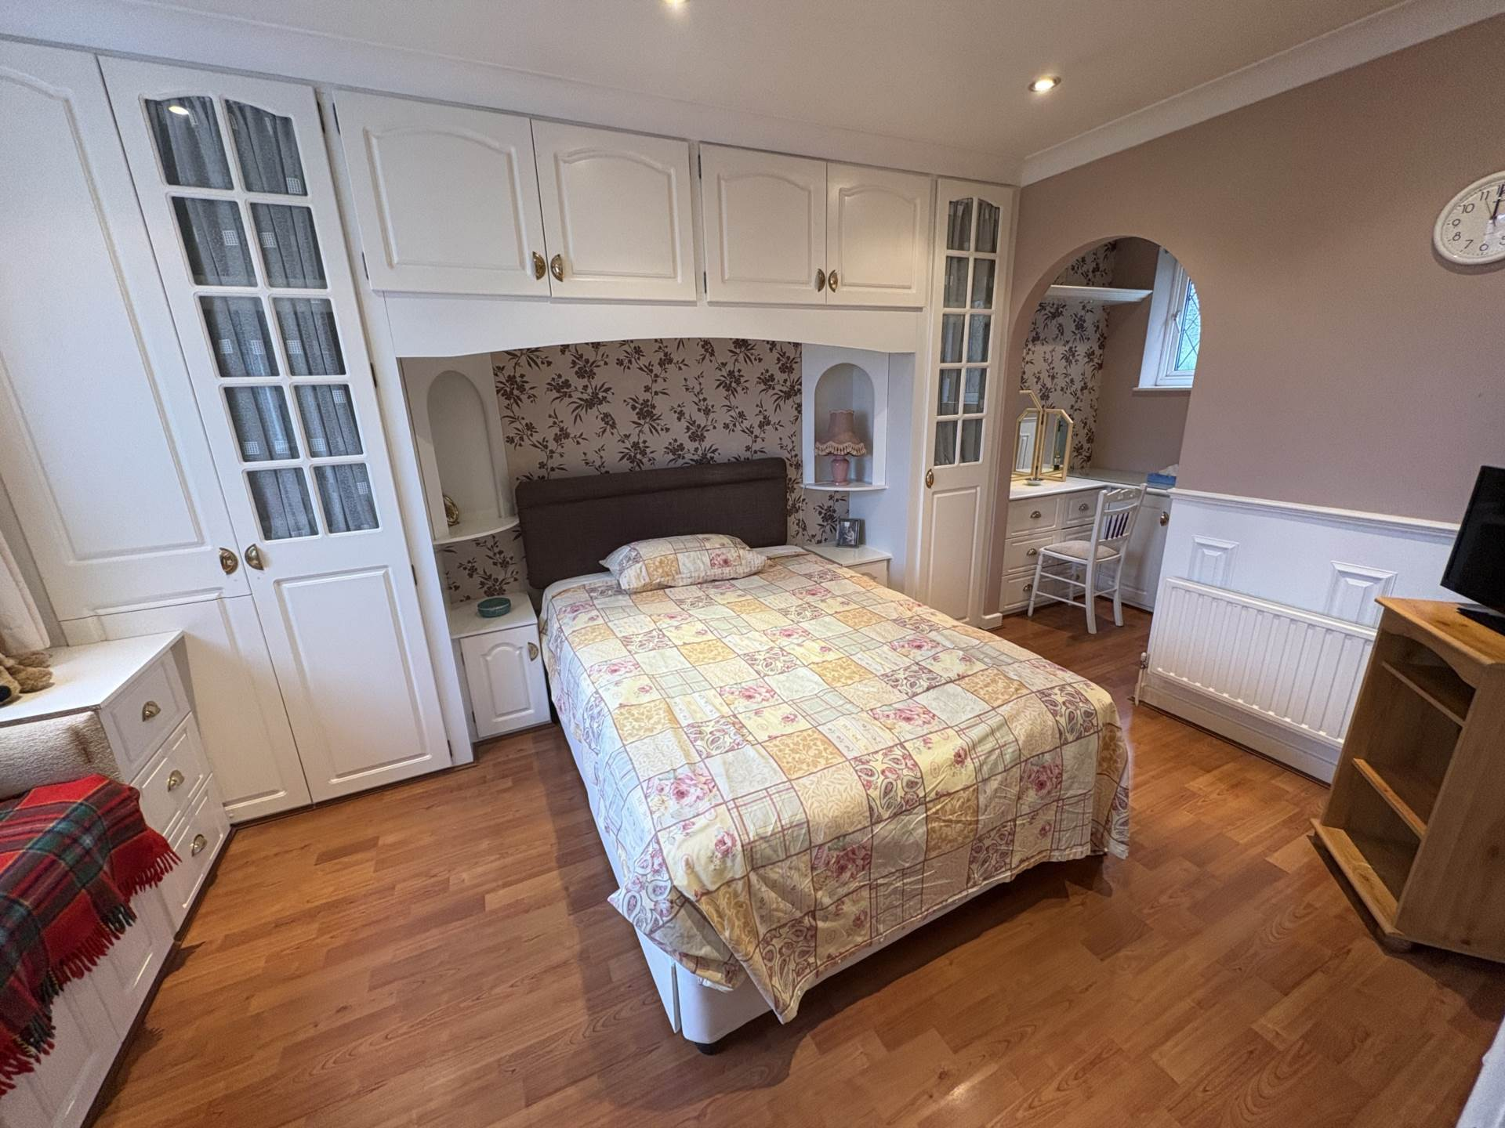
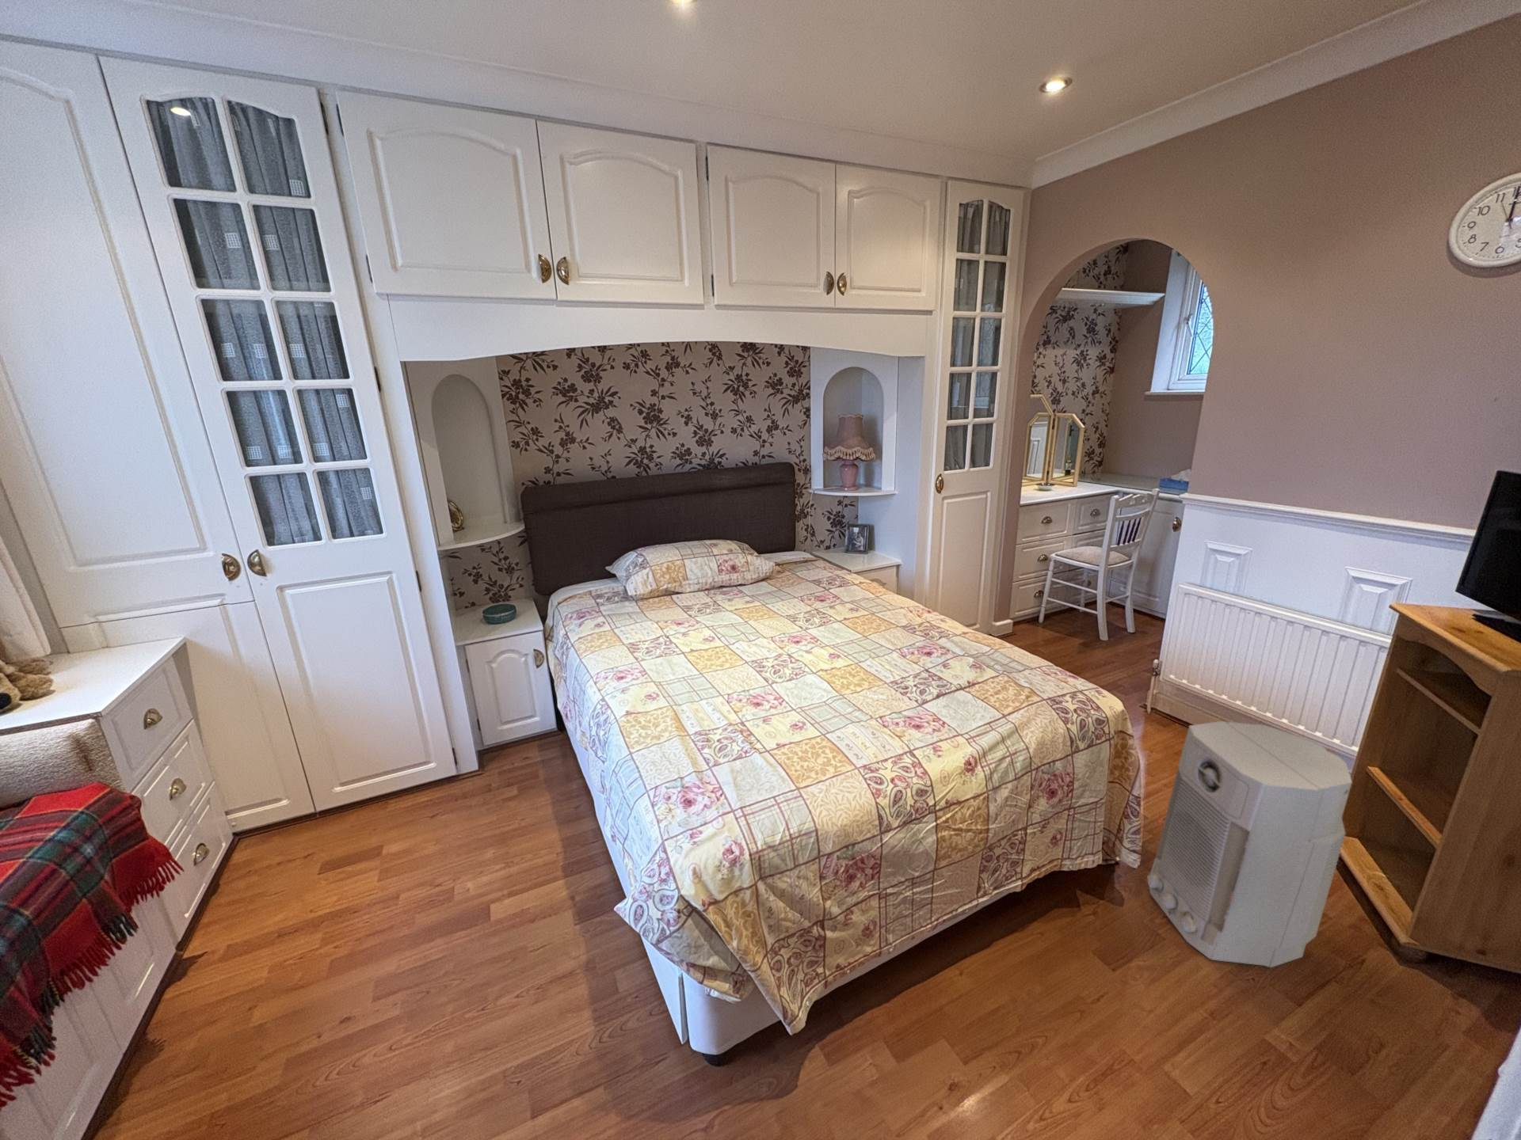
+ air purifier (1248, 837)
